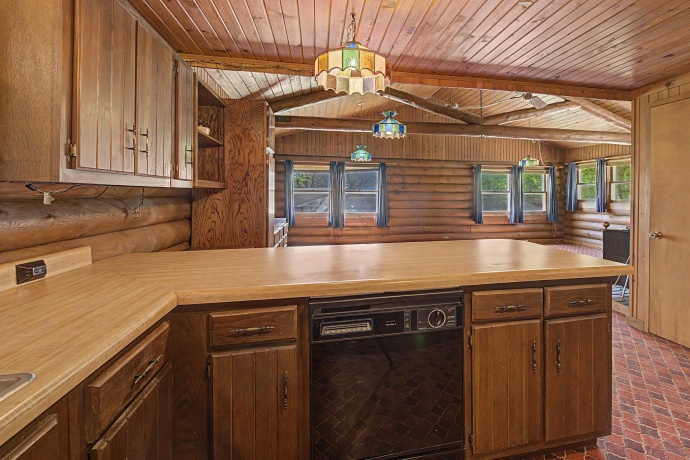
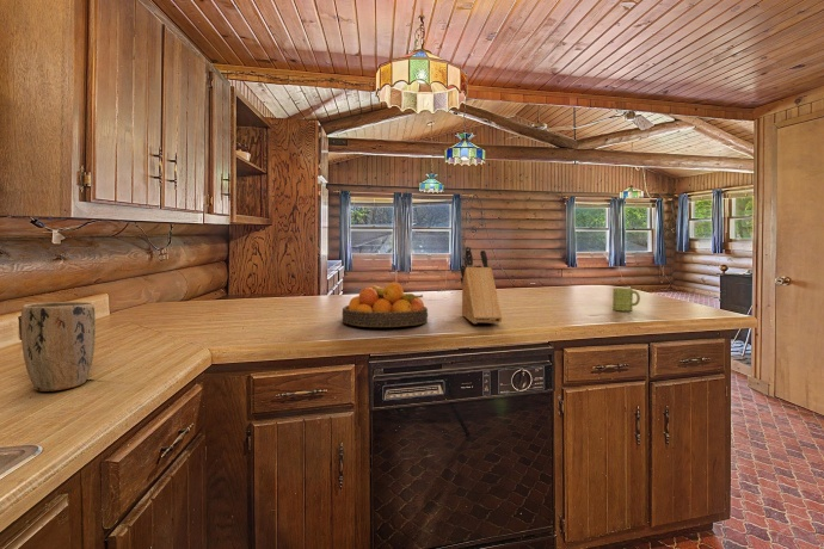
+ knife block (478, 282)
+ mug (626, 300)
+ plant pot (60, 344)
+ fruit bowl (385, 302)
